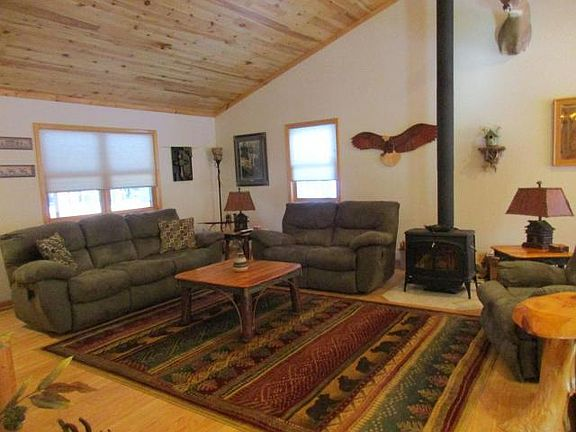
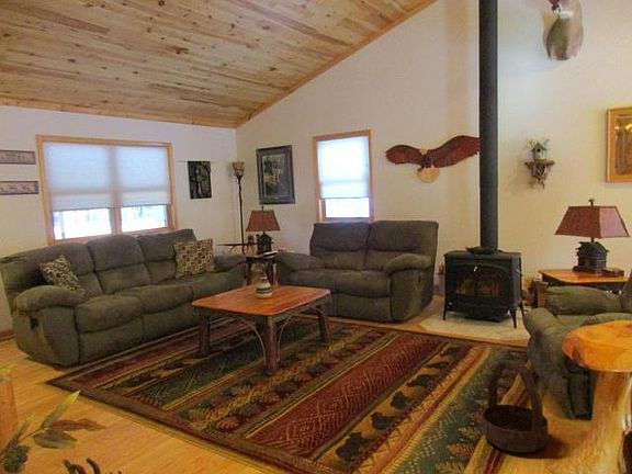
+ basket (514, 405)
